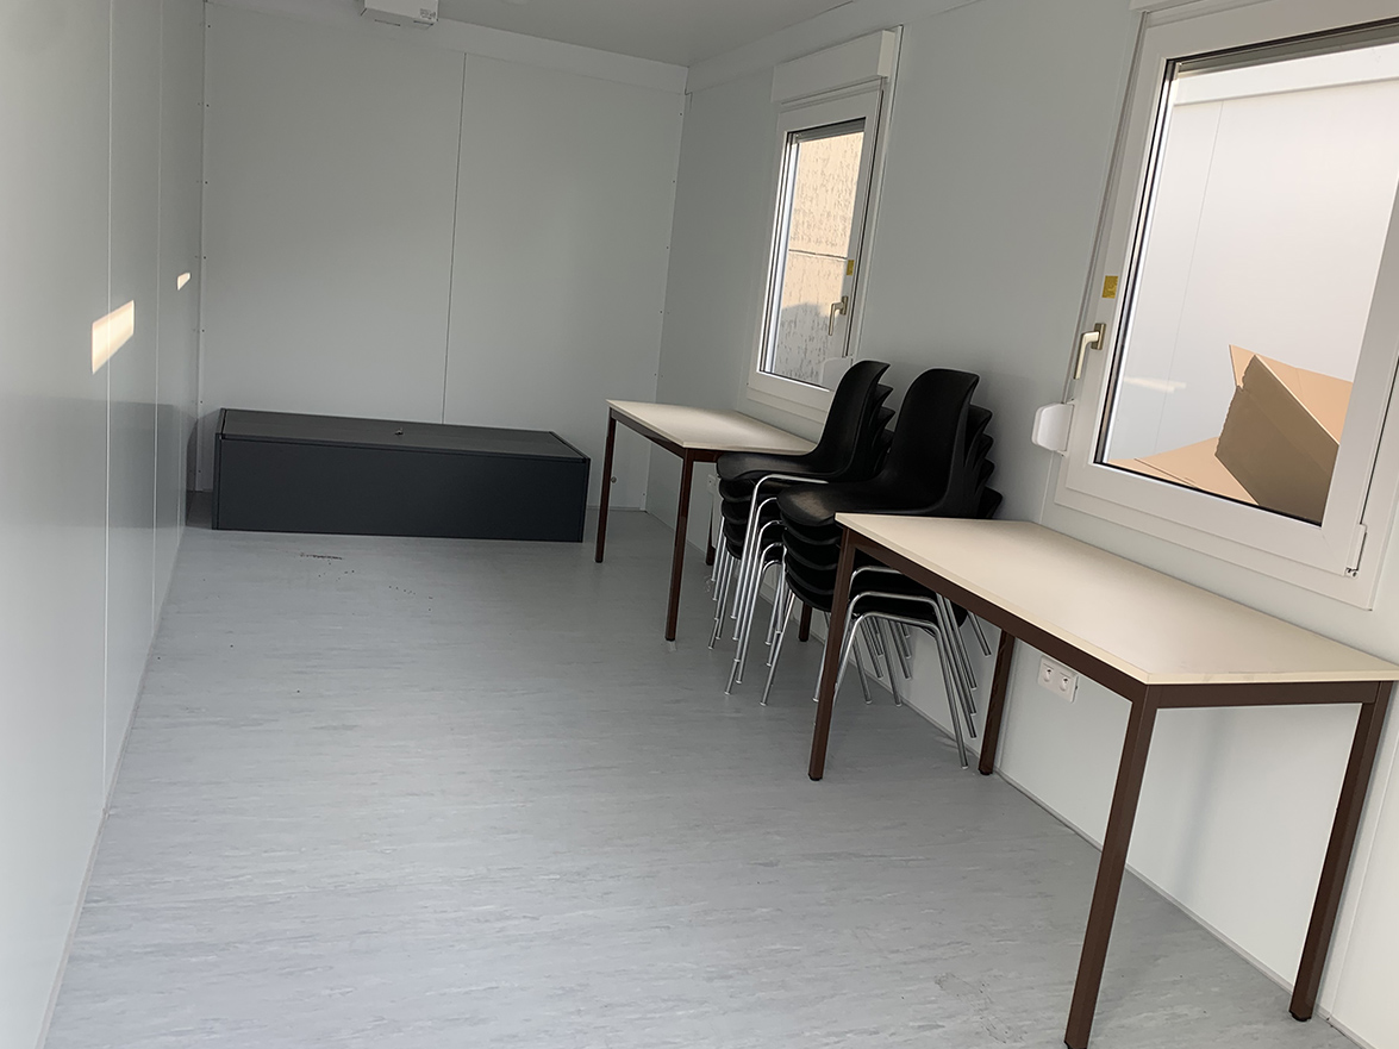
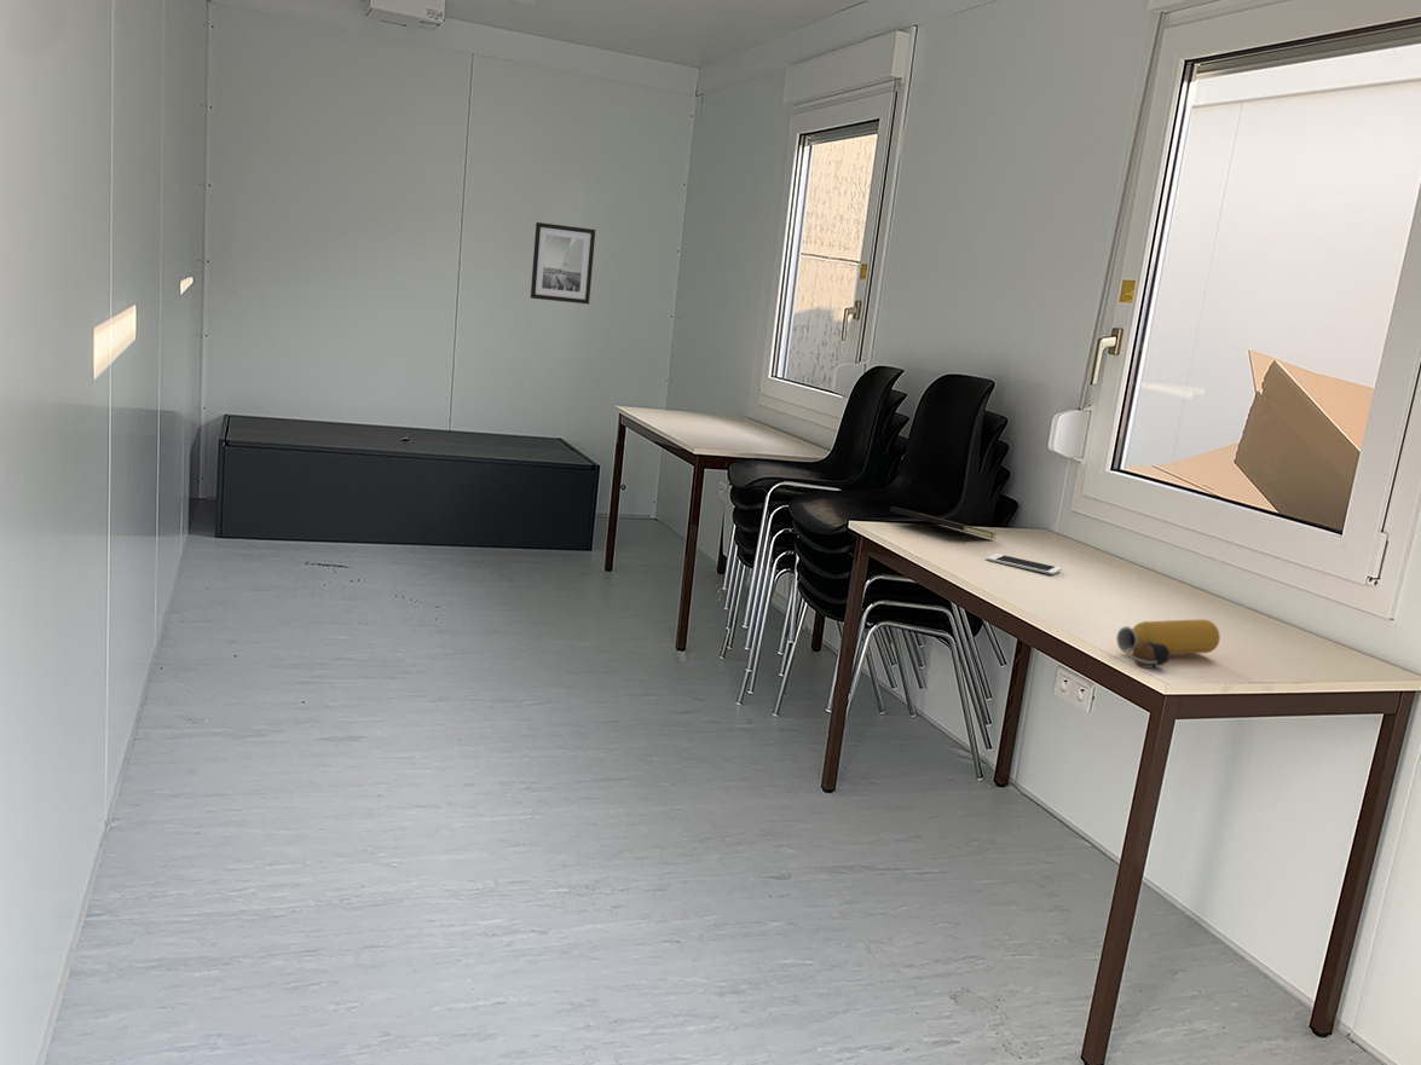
+ notepad (942, 522)
+ cell phone (1023, 563)
+ wall art (562, 264)
+ water bottle (1169, 642)
